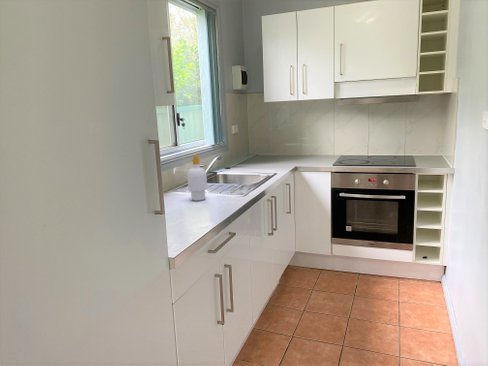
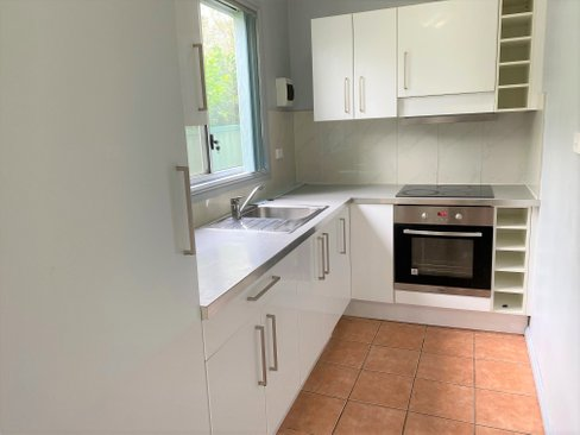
- soap bottle (197, 177)
